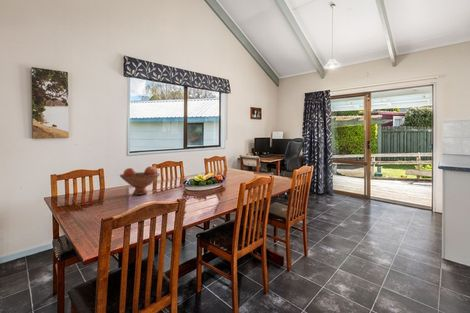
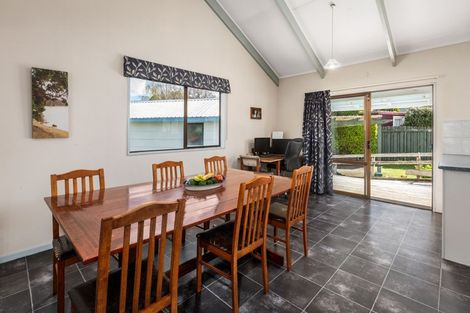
- fruit bowl (140, 180)
